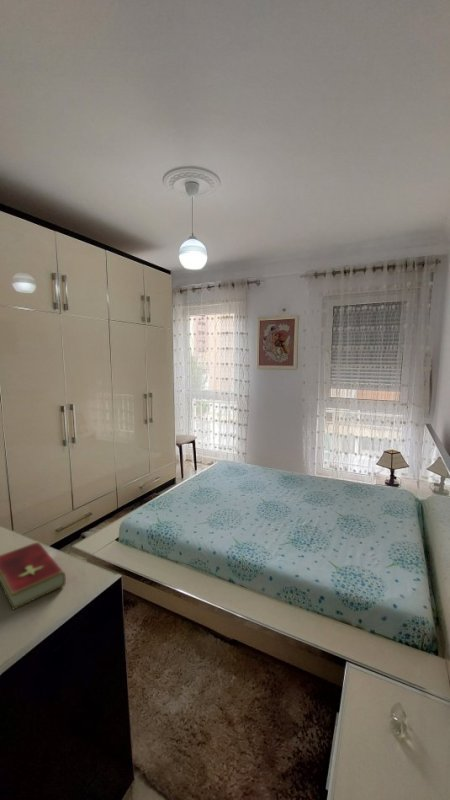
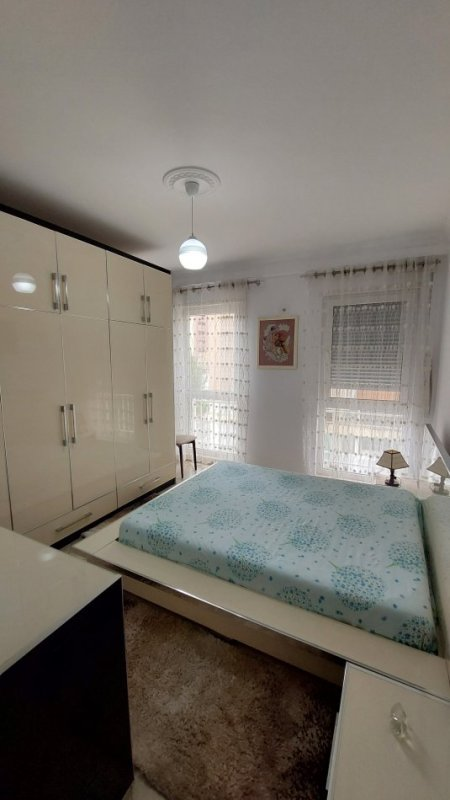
- hardcover book (27, 570)
